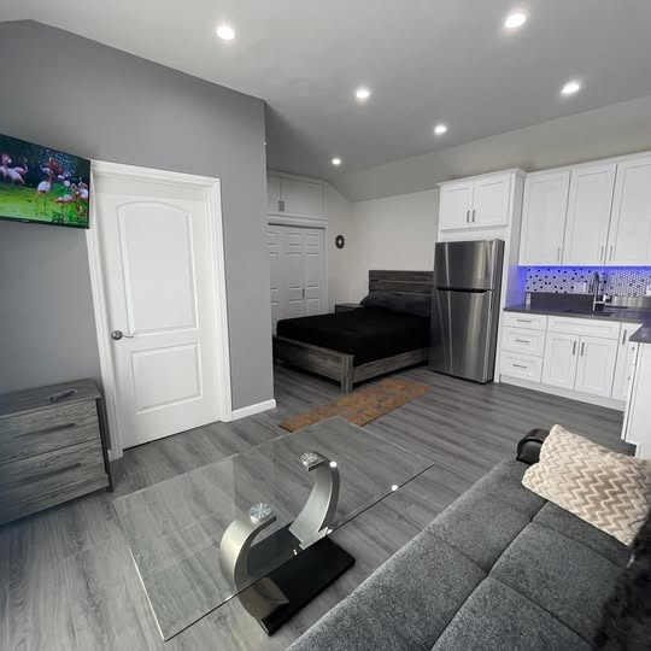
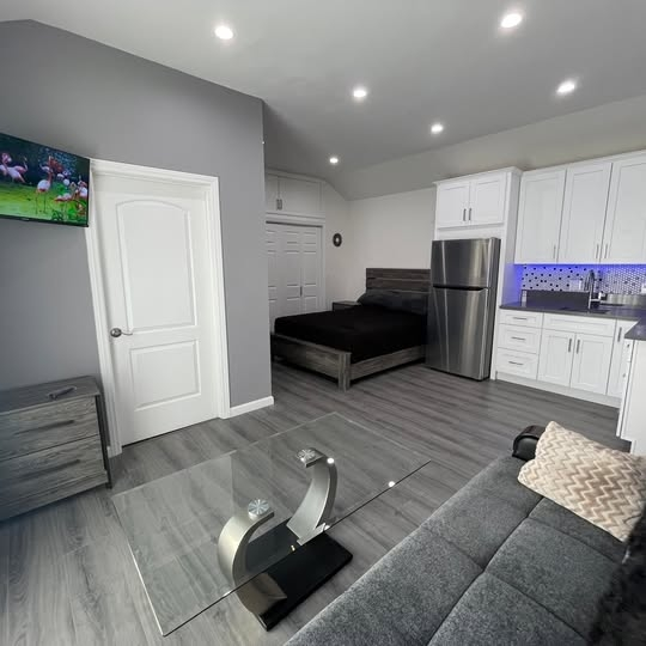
- rug (364, 404)
